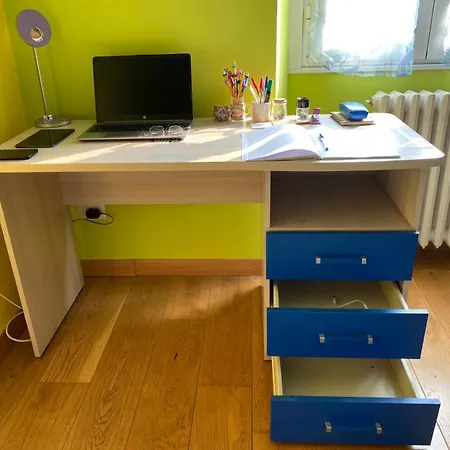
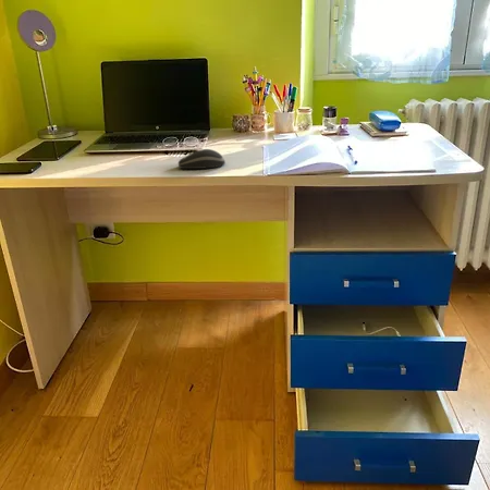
+ computer mouse (200, 158)
